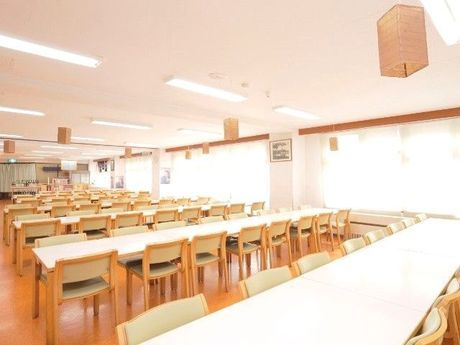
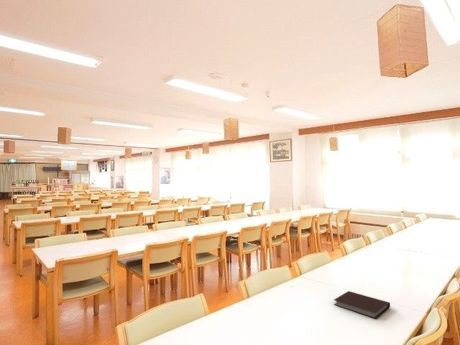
+ notebook (361, 303)
